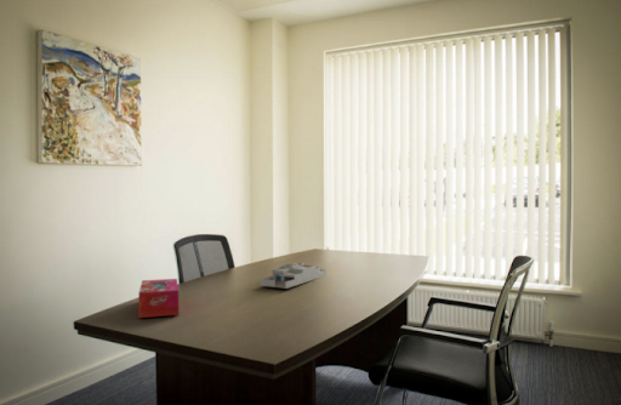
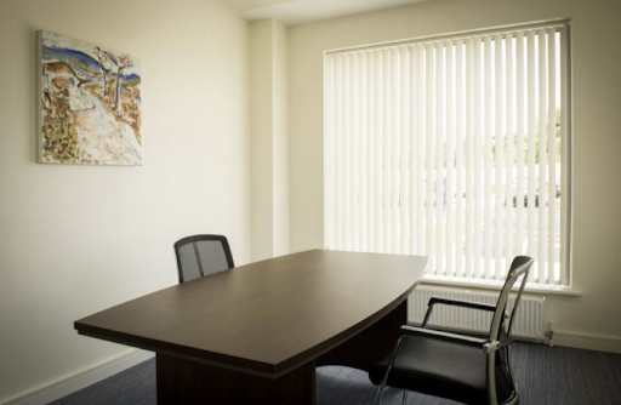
- tissue box (159, 296)
- desk organizer (295, 272)
